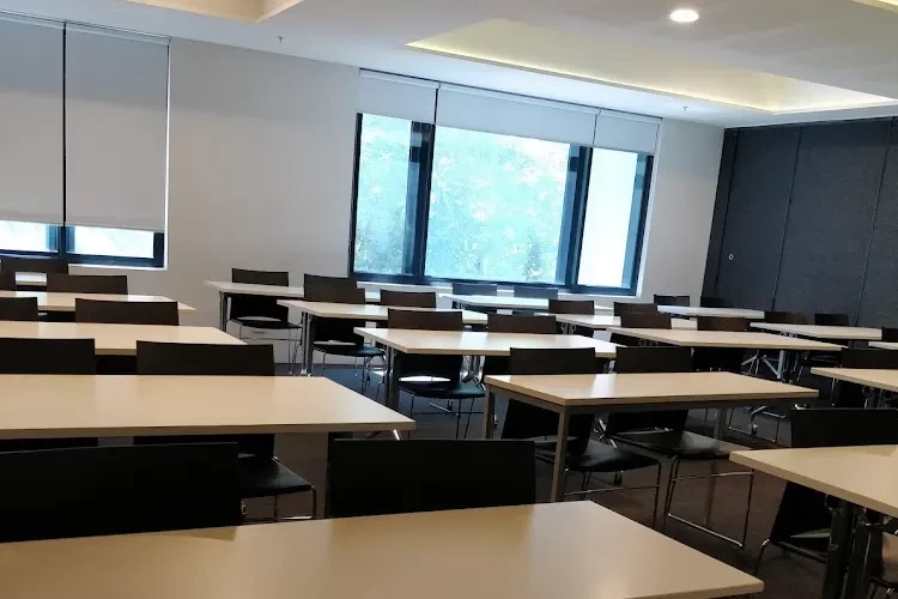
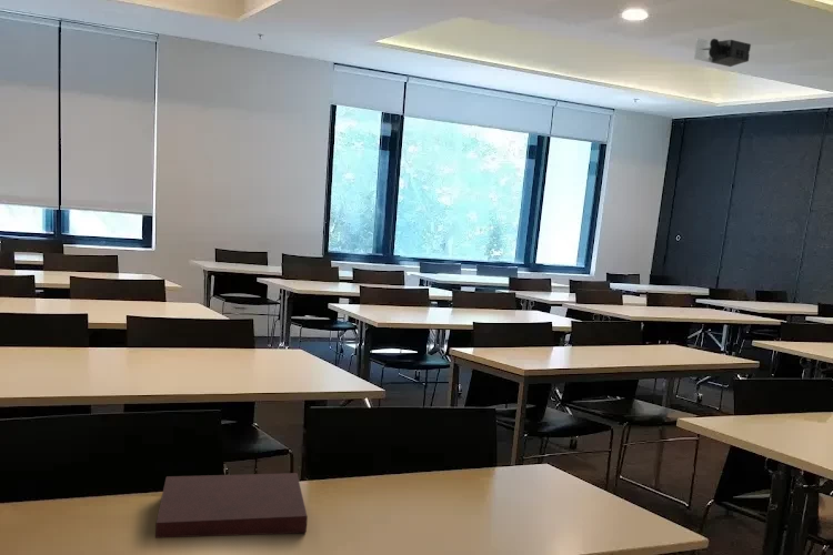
+ notebook (232, 503)
+ projector (722, 51)
